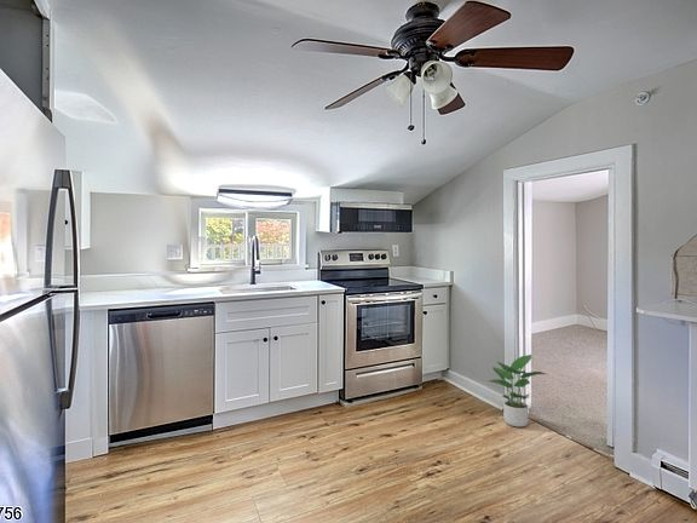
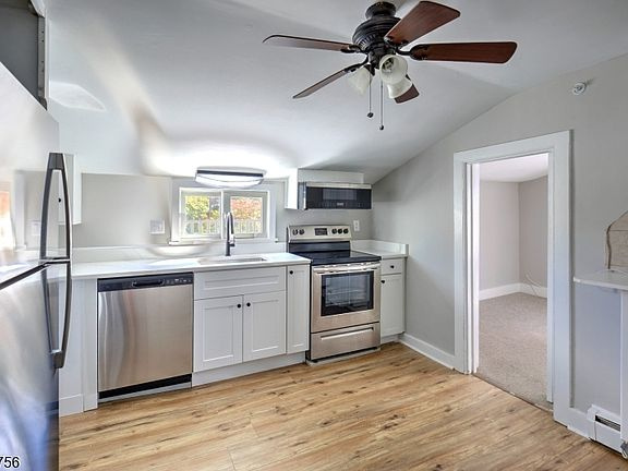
- potted plant (511, 387)
